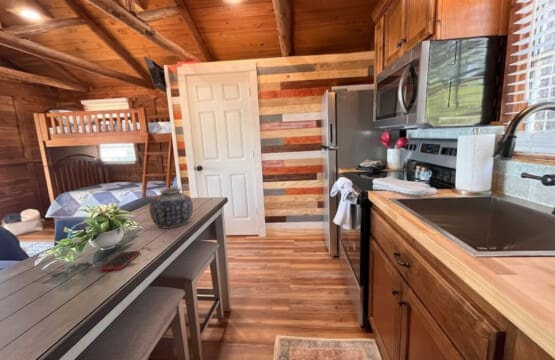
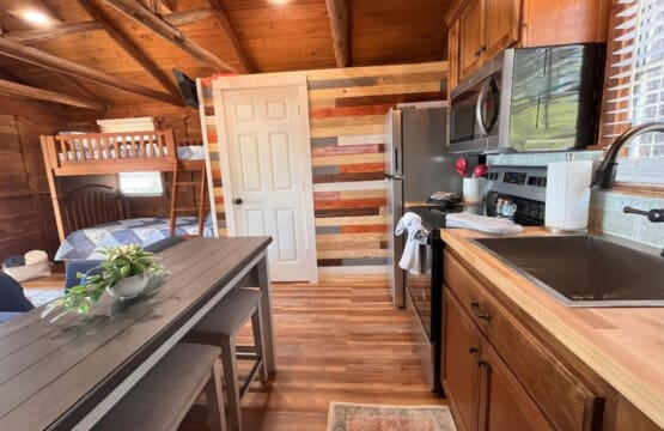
- vase (171, 206)
- cell phone (121, 260)
